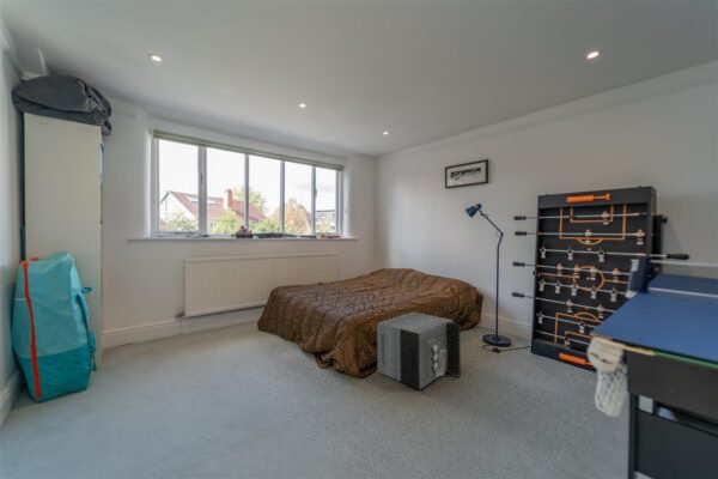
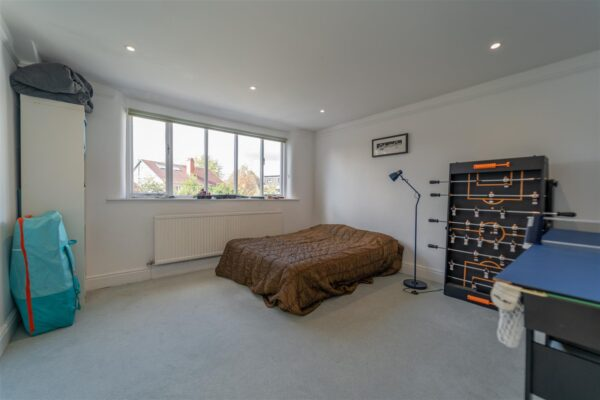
- safe (421, 346)
